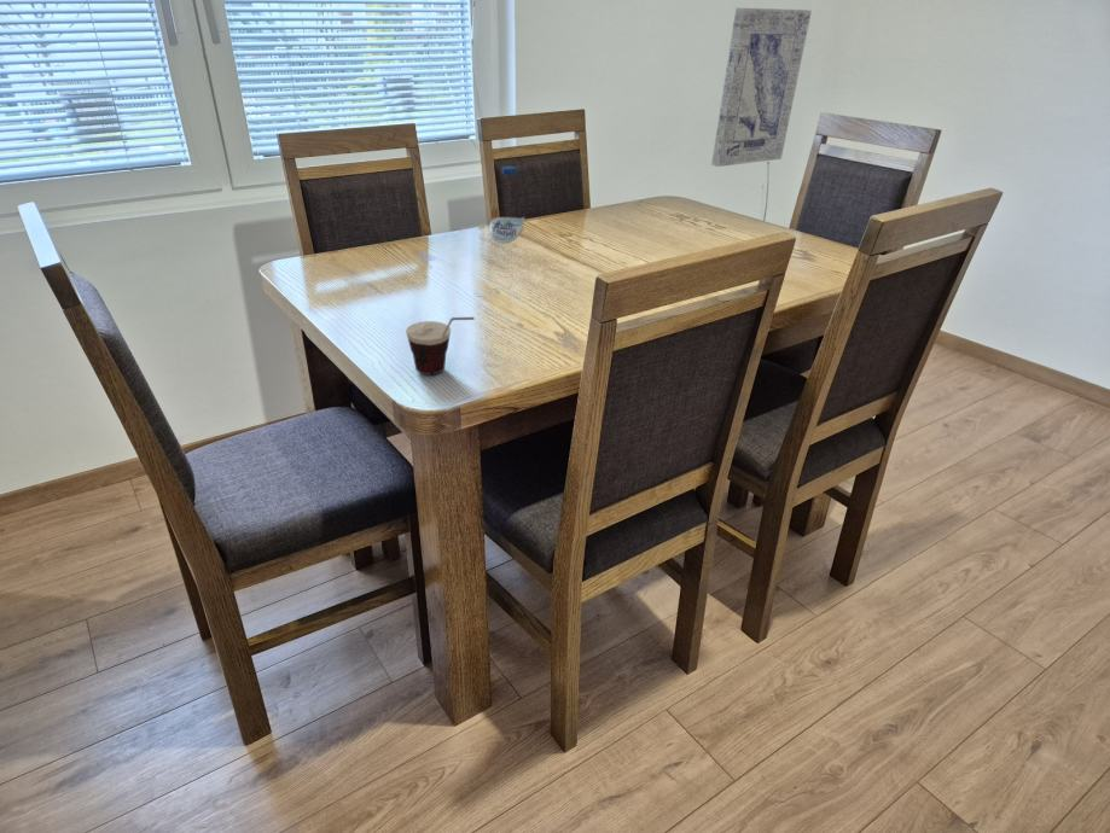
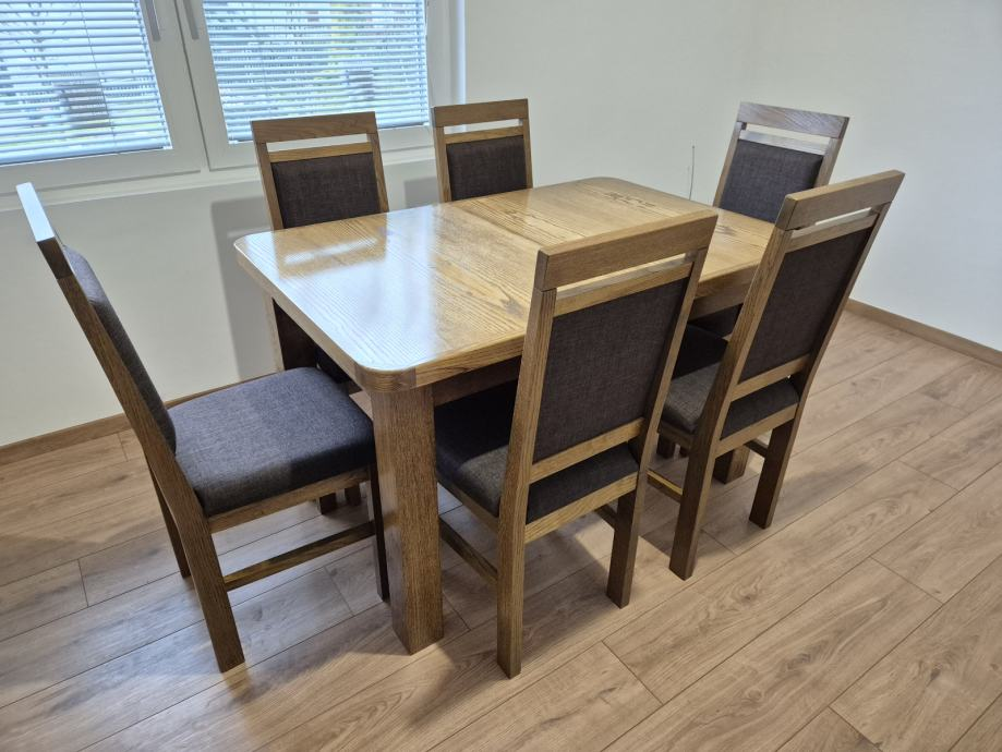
- wall art (760, 89)
- cup (442, 340)
- water bottle (508, 239)
